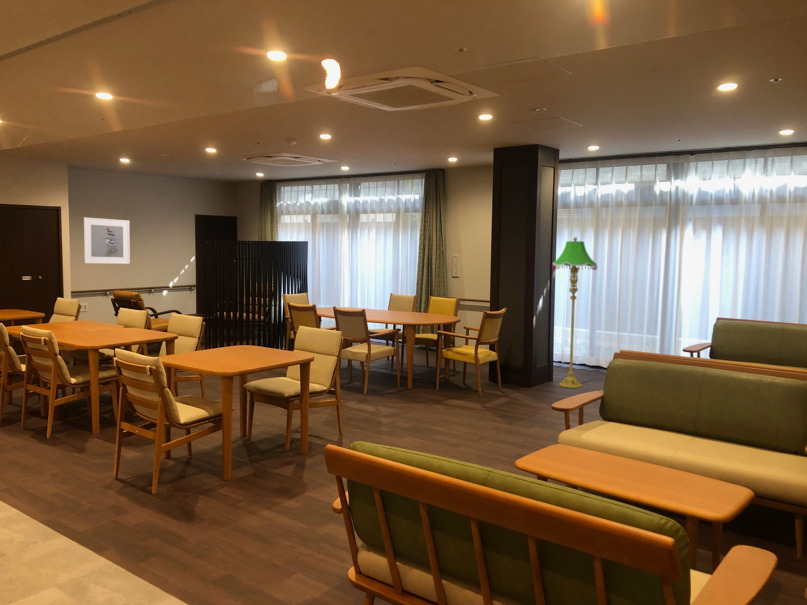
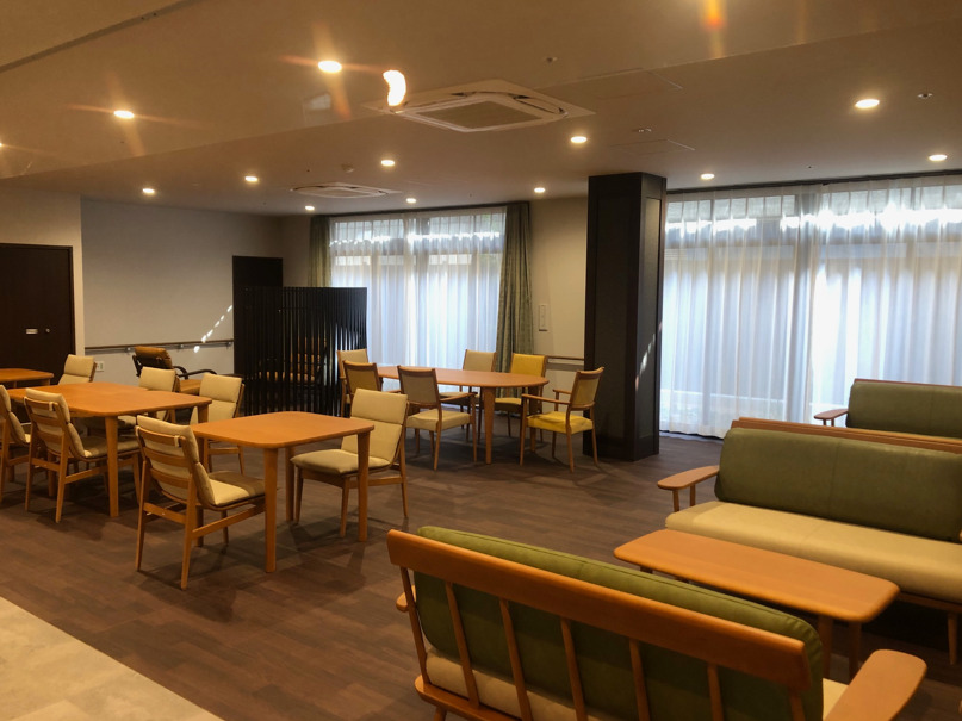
- floor lamp (572, 312)
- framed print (107, 241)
